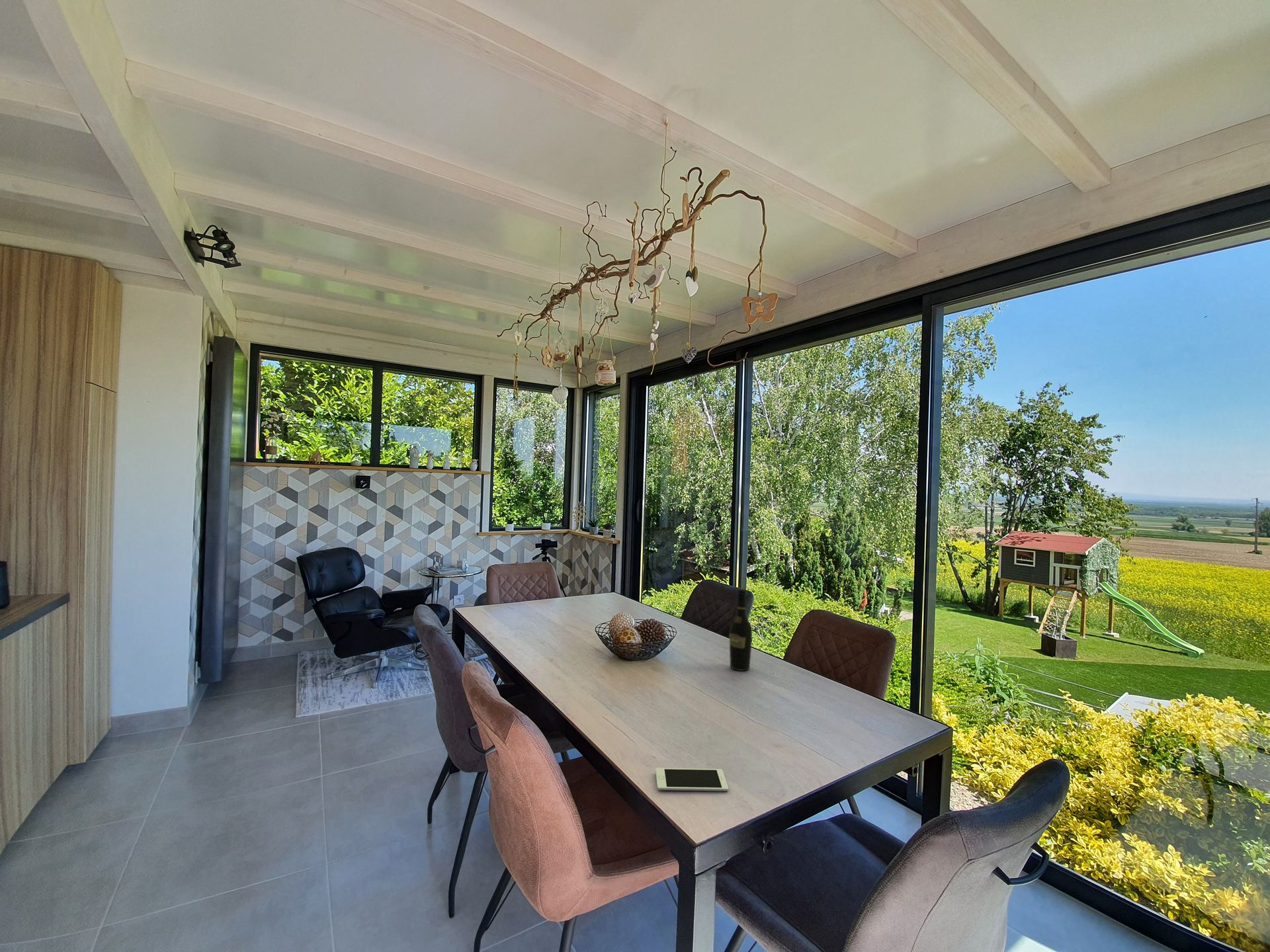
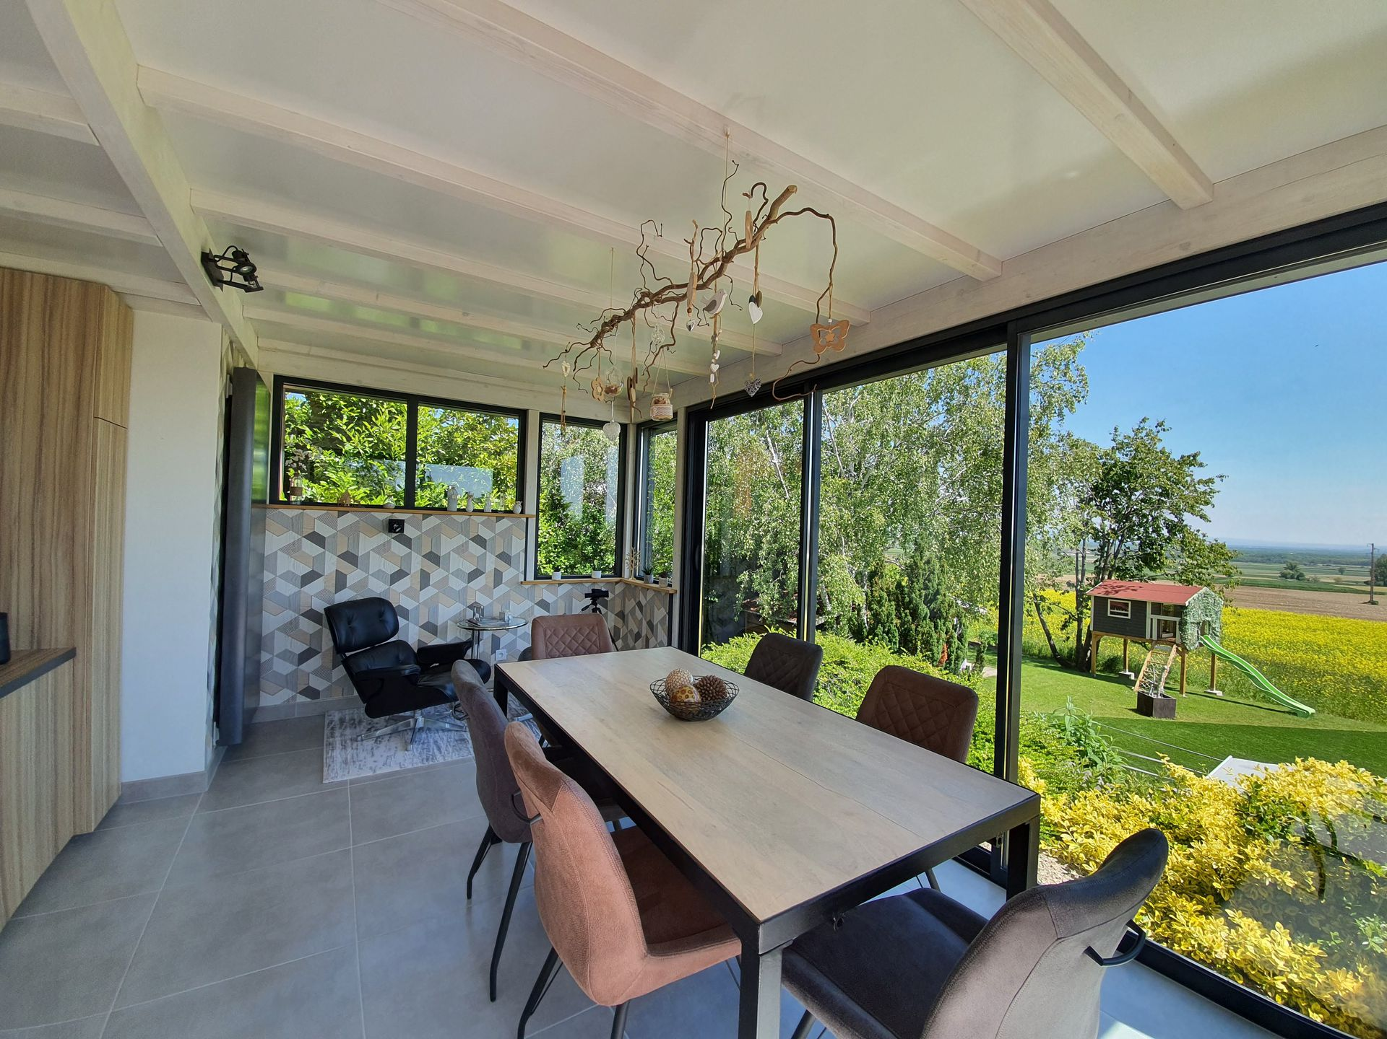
- wine bottle (741, 628)
- cell phone (691, 779)
